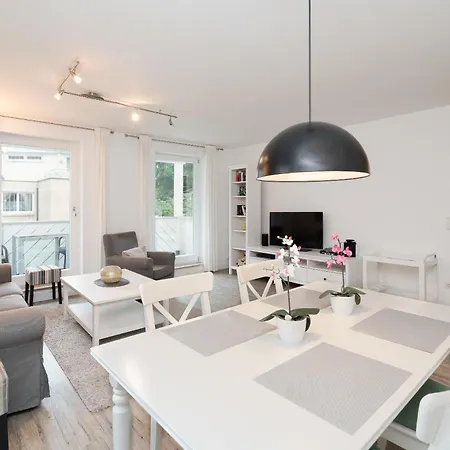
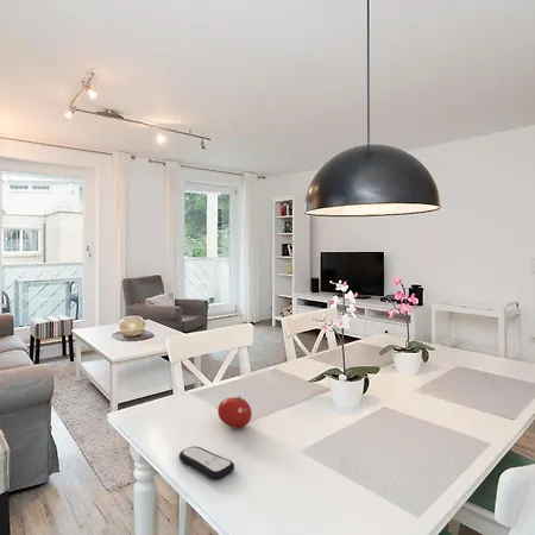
+ fruit (234, 410)
+ remote control (204, 460)
